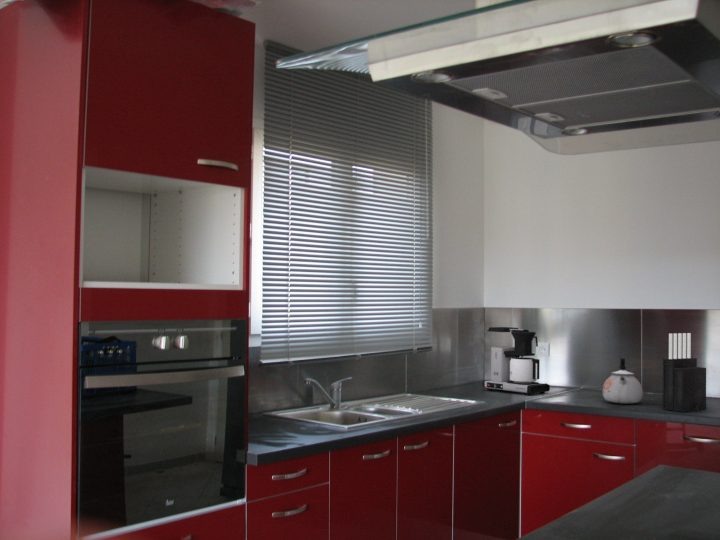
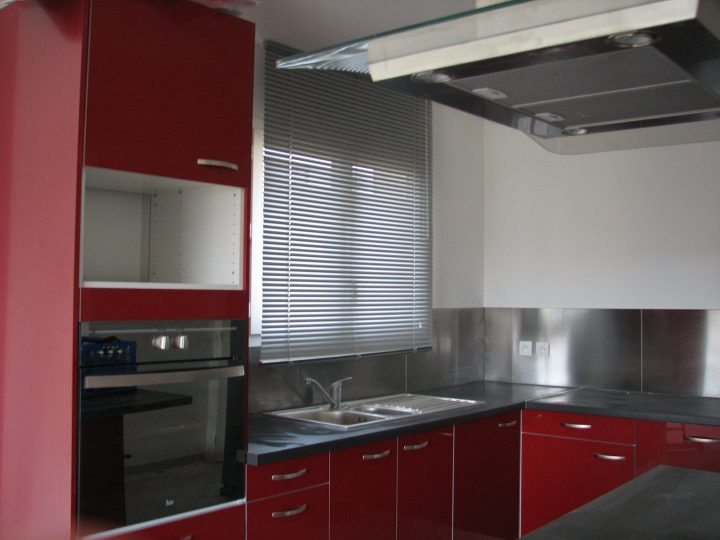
- knife block (686, 371)
- kettle (622, 380)
- coffee maker (515, 360)
